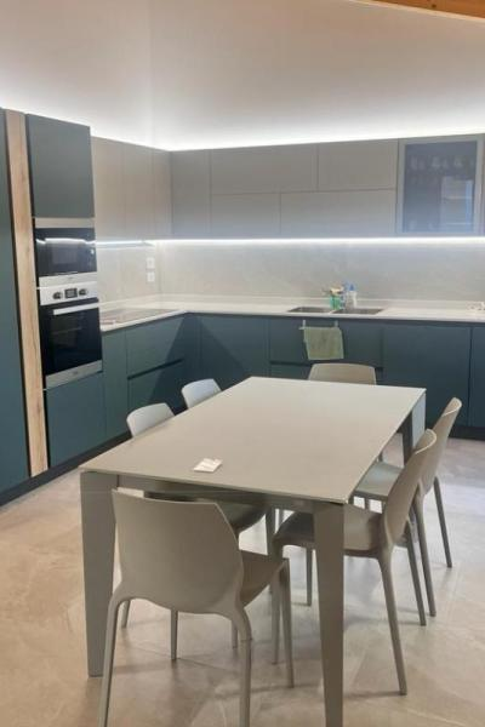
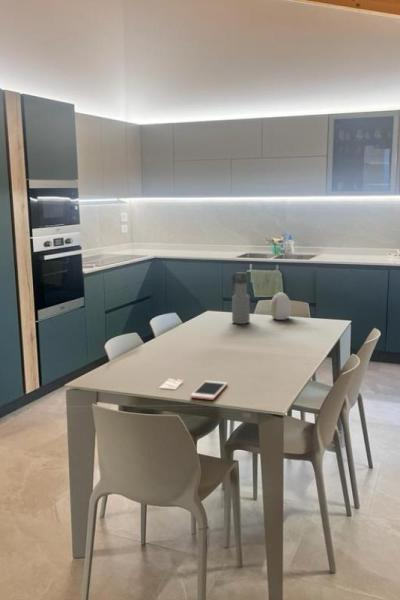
+ cell phone (209, 389)
+ decorative egg (280, 305)
+ water bottle (240, 297)
